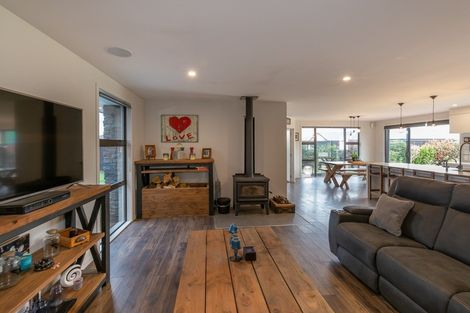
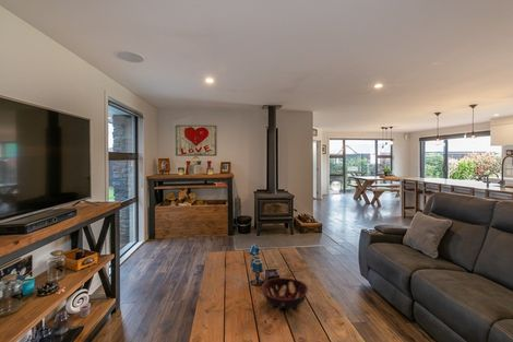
+ decorative bowl (284, 294)
